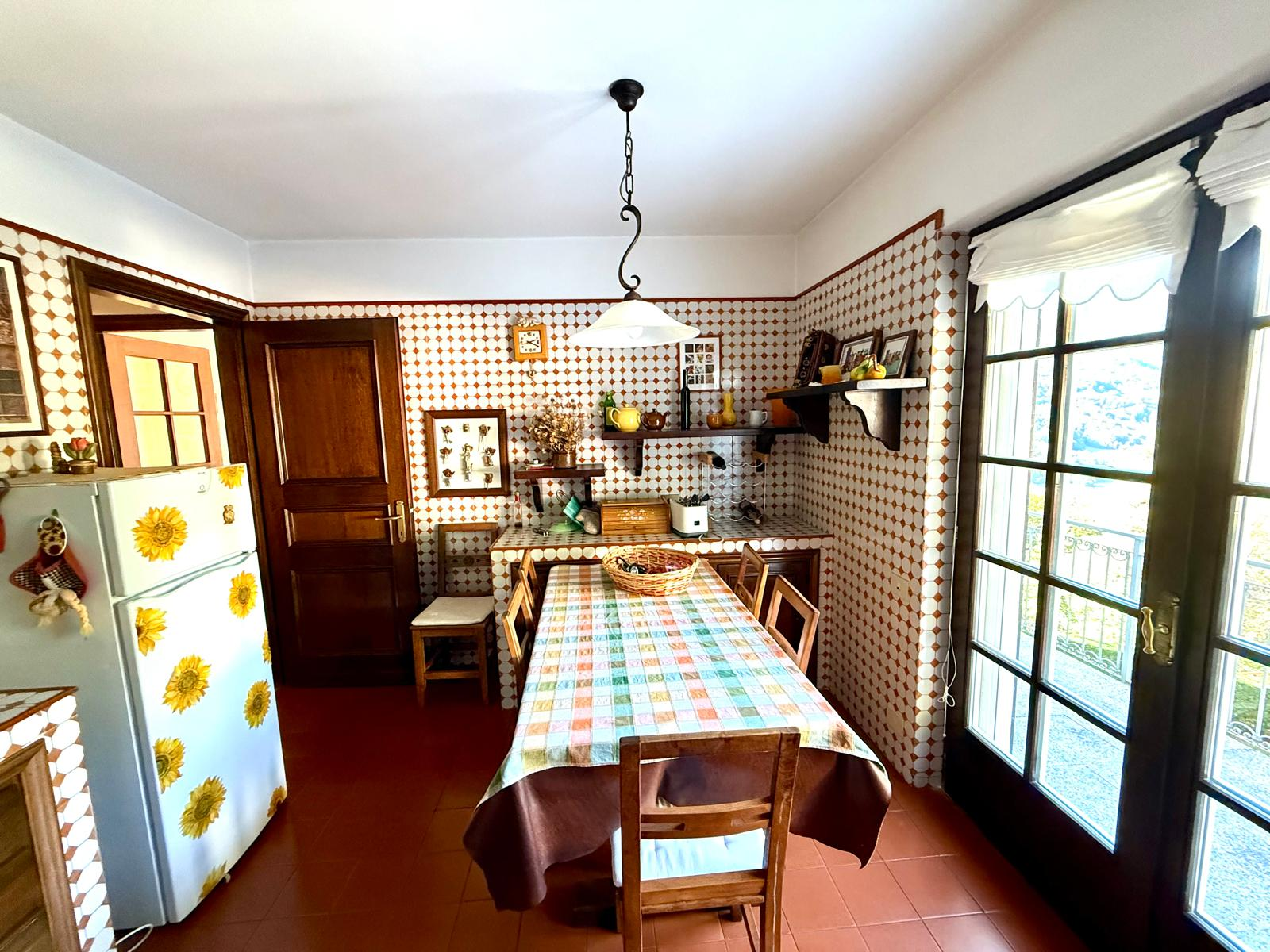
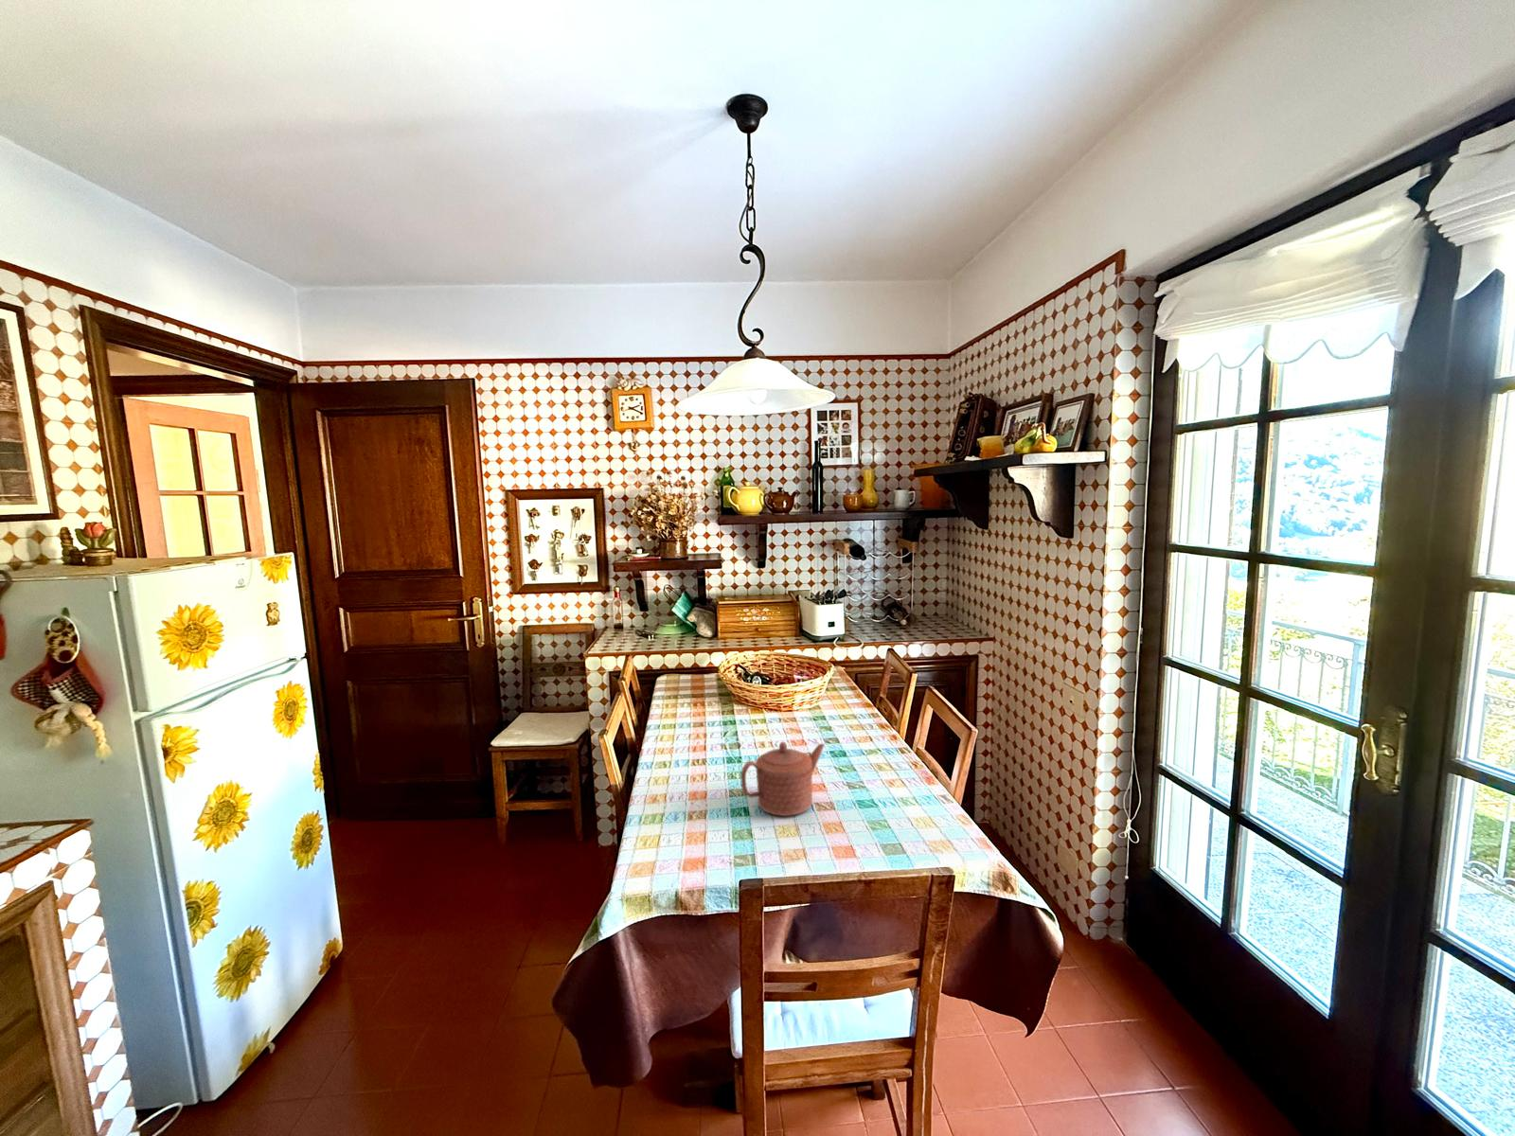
+ teapot (784, 772)
